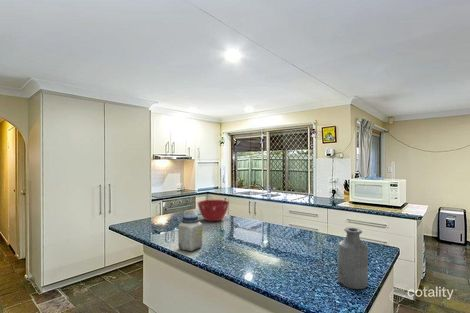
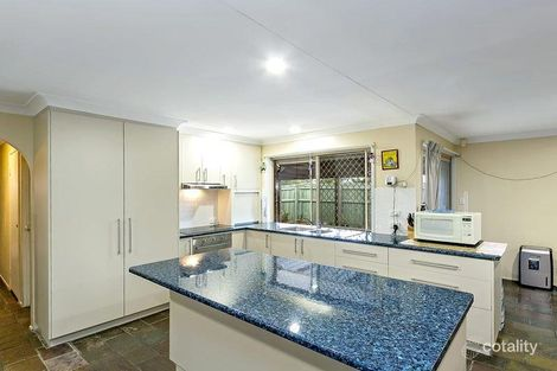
- bottle (352, 256)
- mixing bowl (213, 210)
- jar (190, 231)
